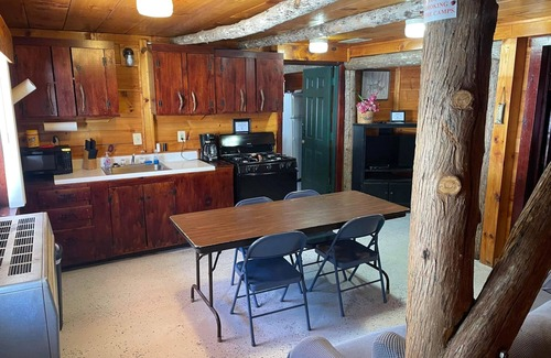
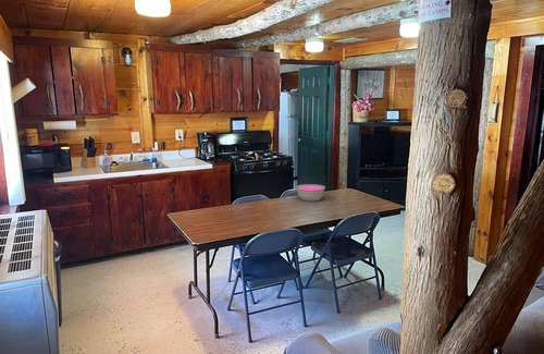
+ bowl (310, 193)
